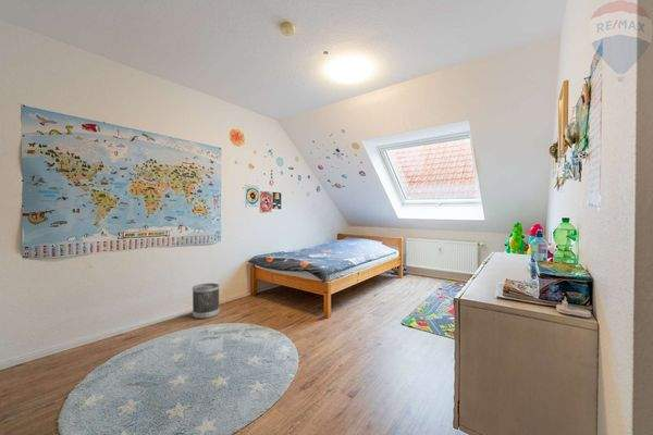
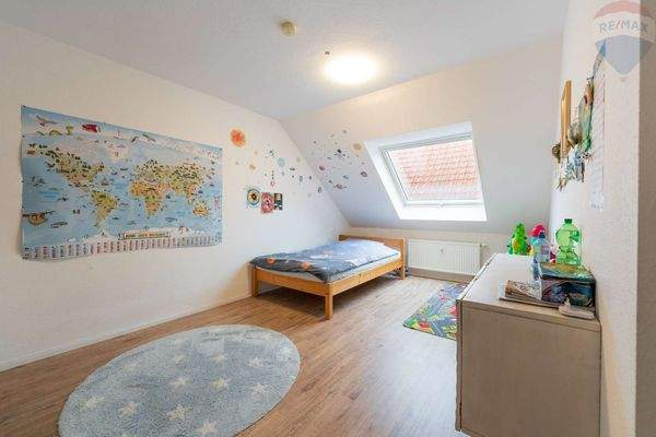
- wastebasket (206, 300)
